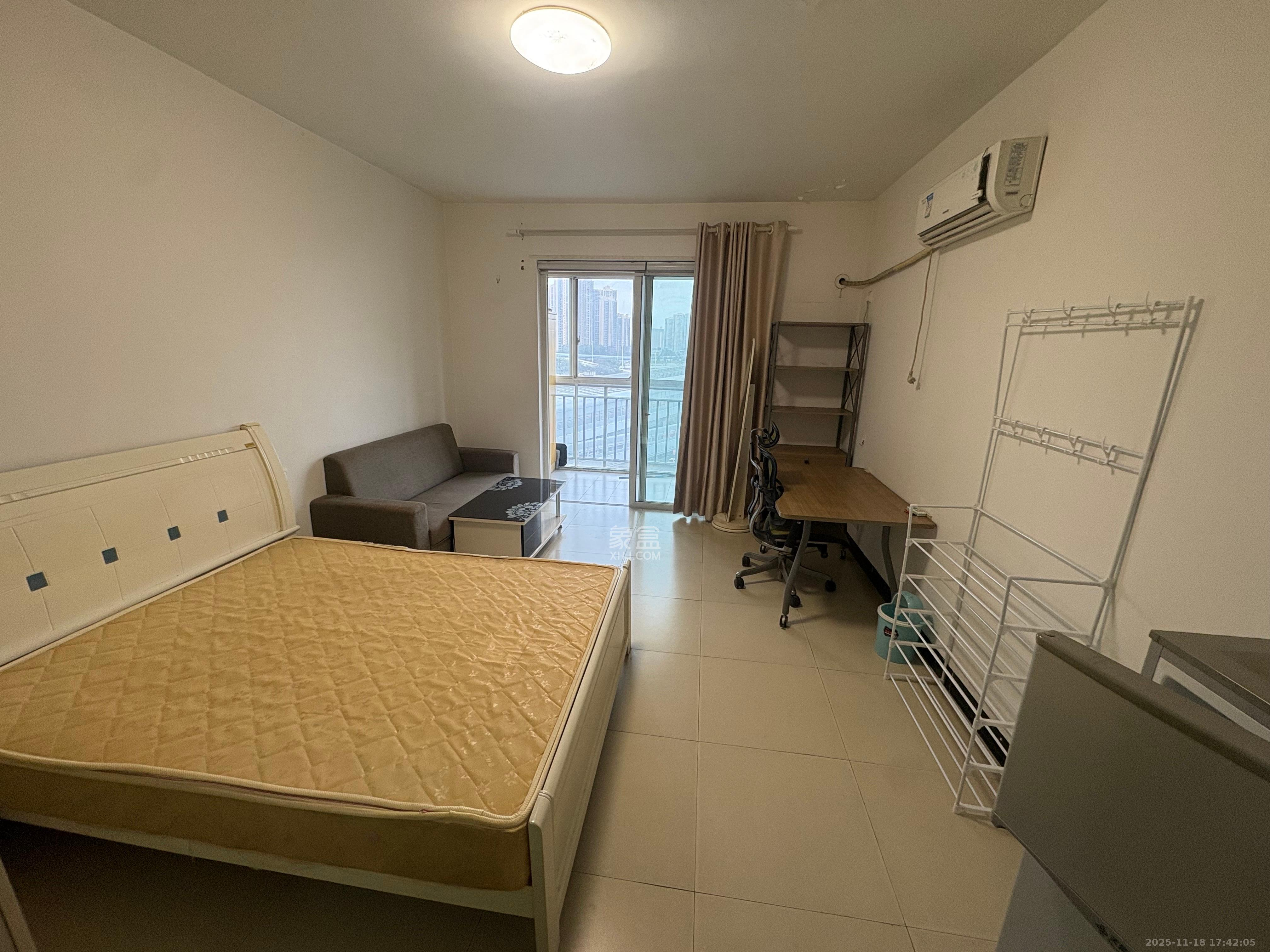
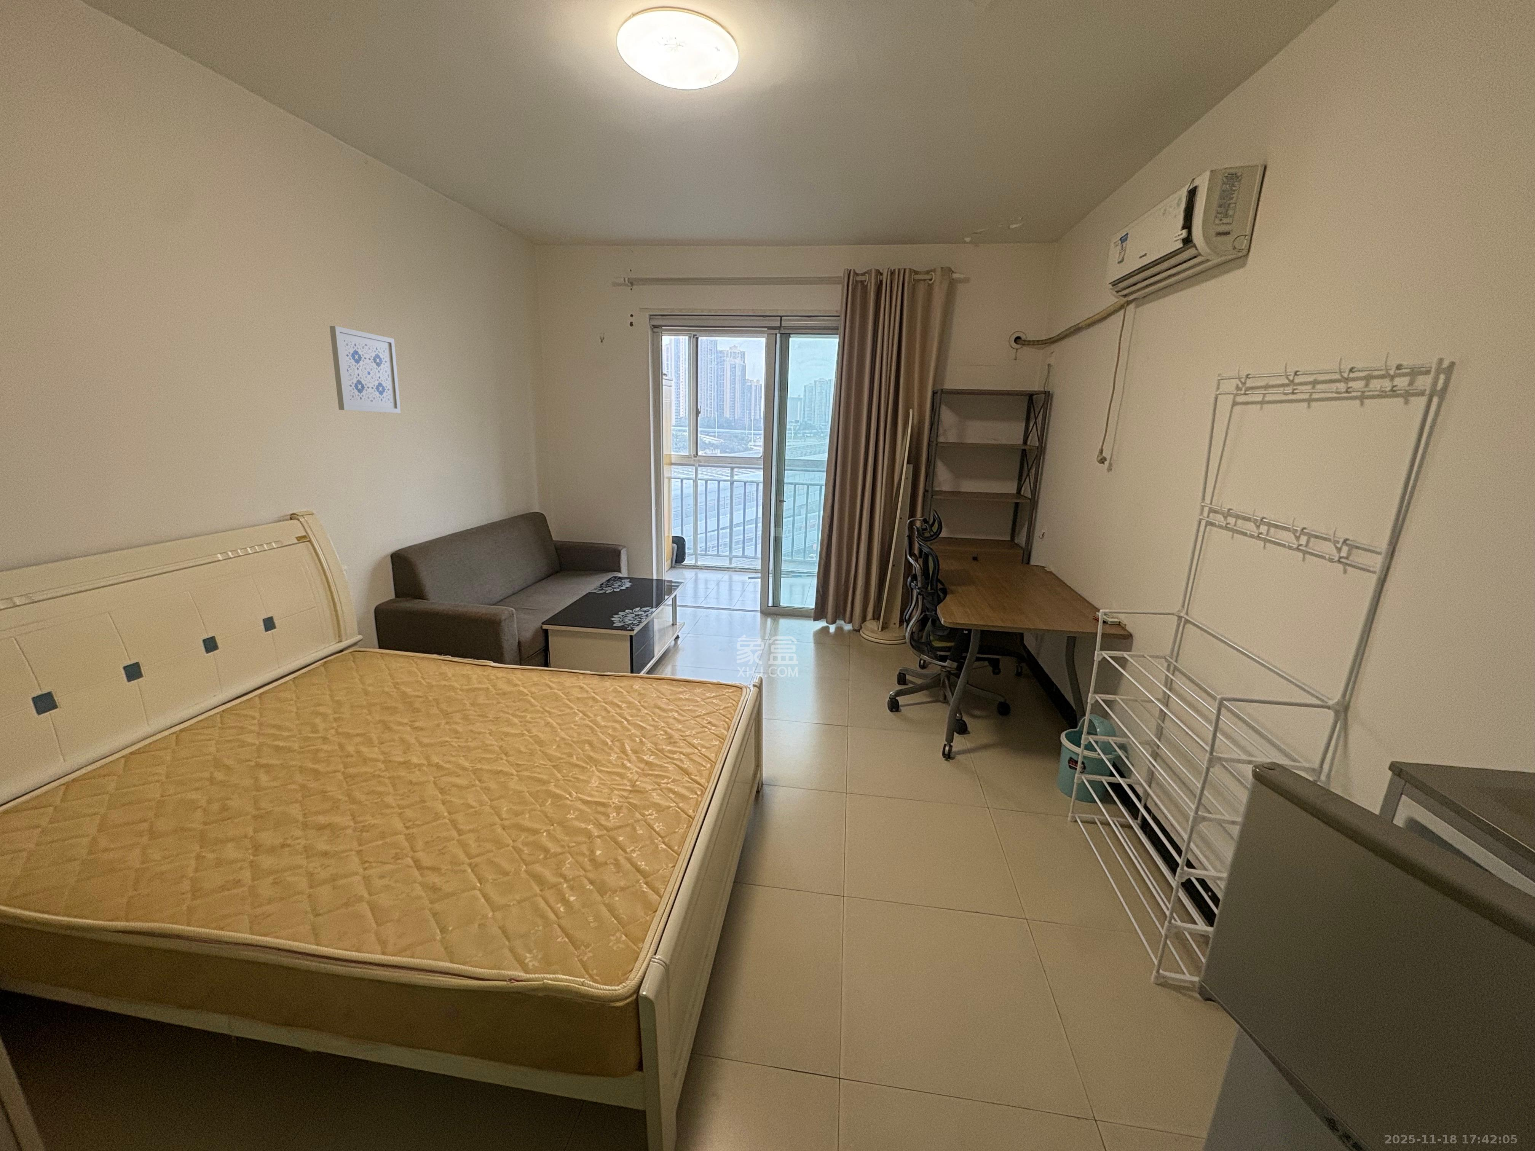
+ wall art (367, 372)
